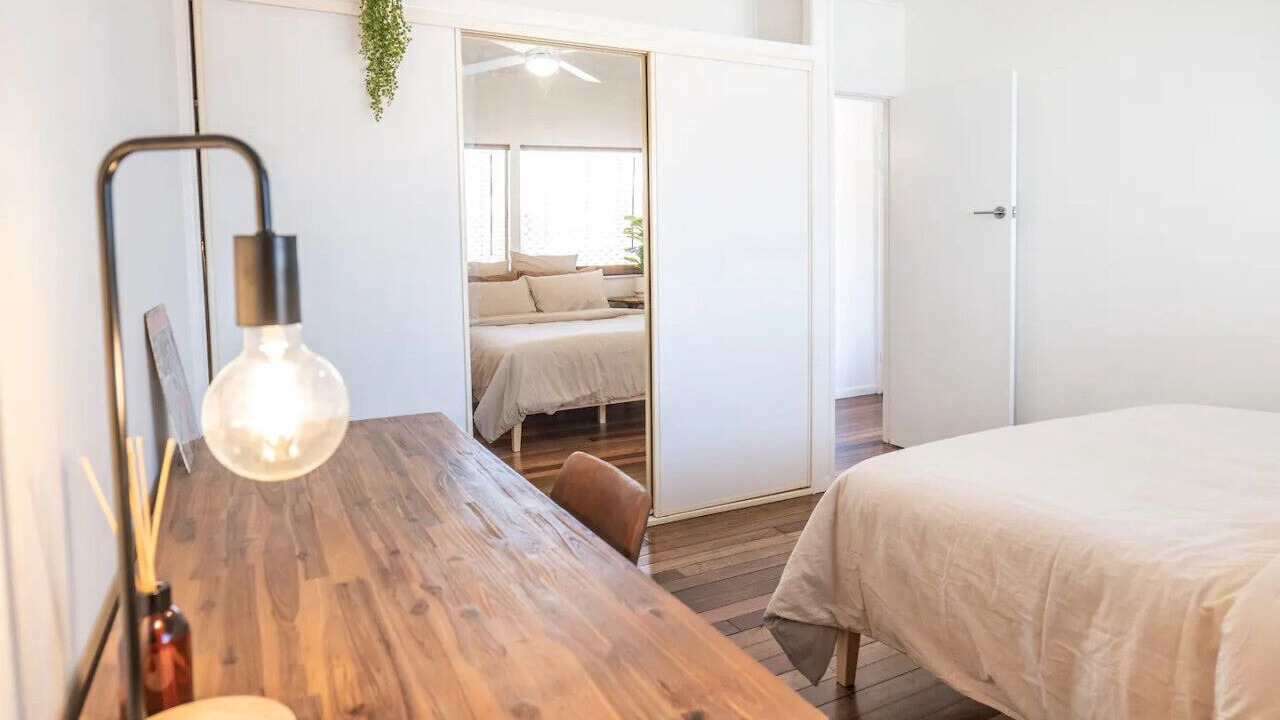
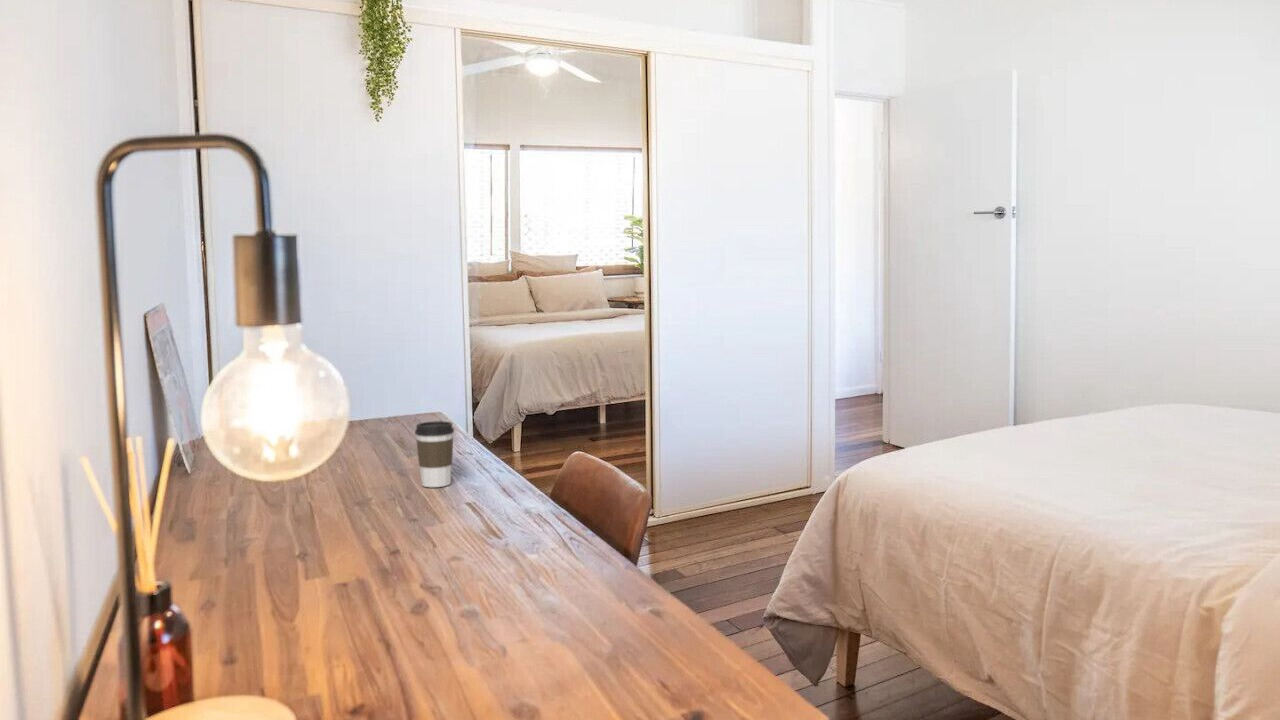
+ coffee cup (435, 454)
